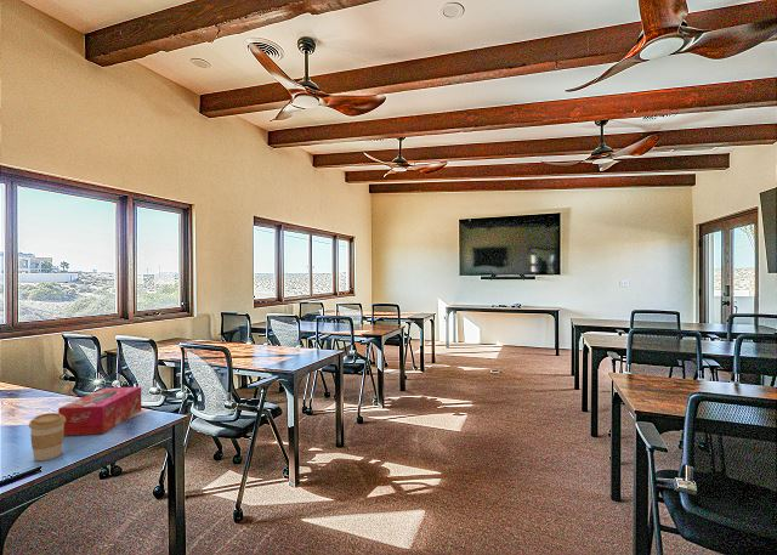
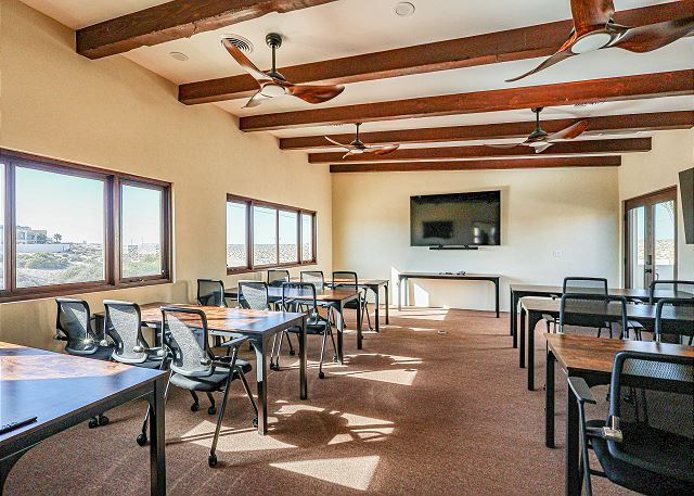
- coffee cup (47, 435)
- tissue box (103, 408)
